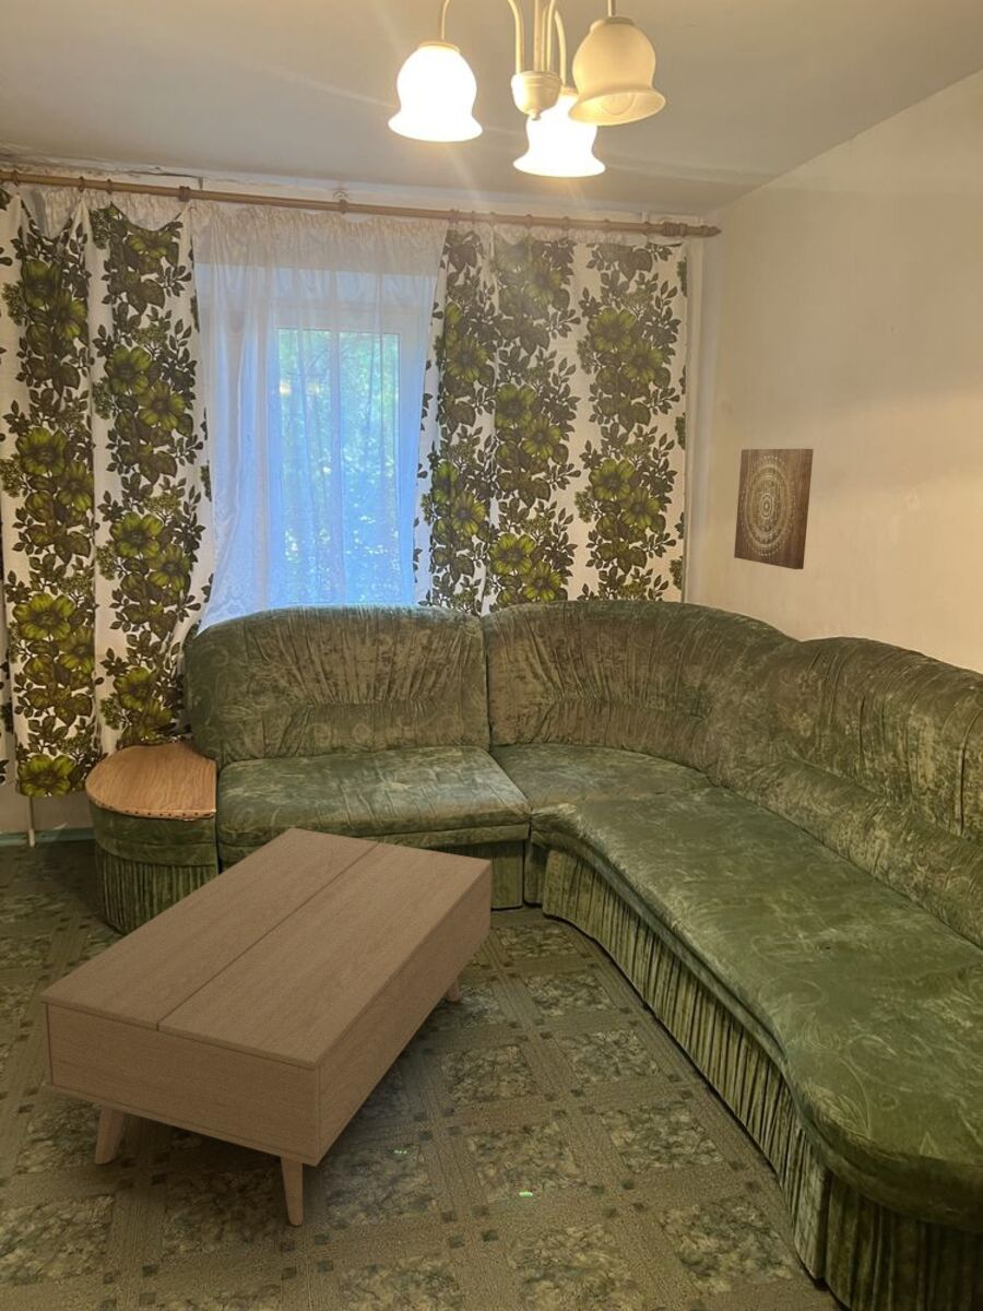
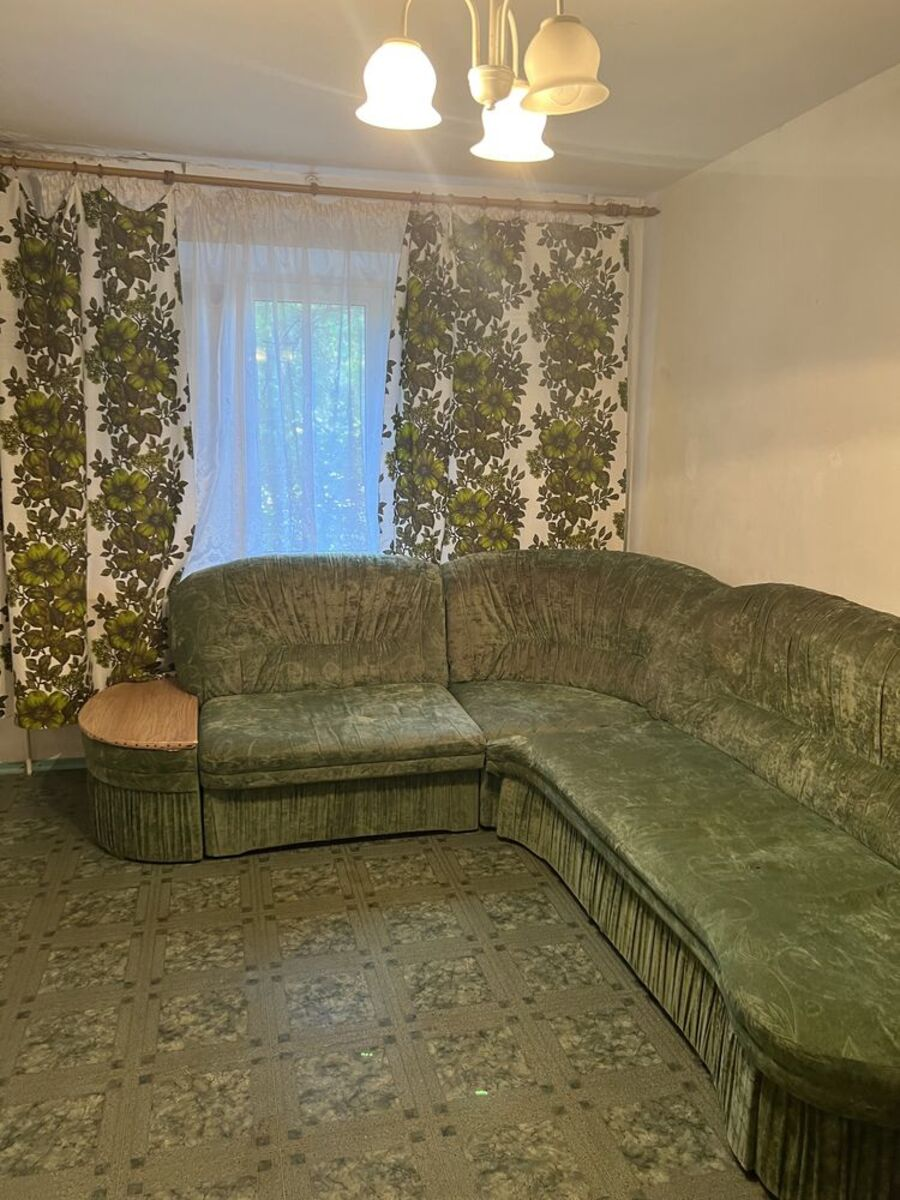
- coffee table (300, 994)
- wall art (770, 506)
